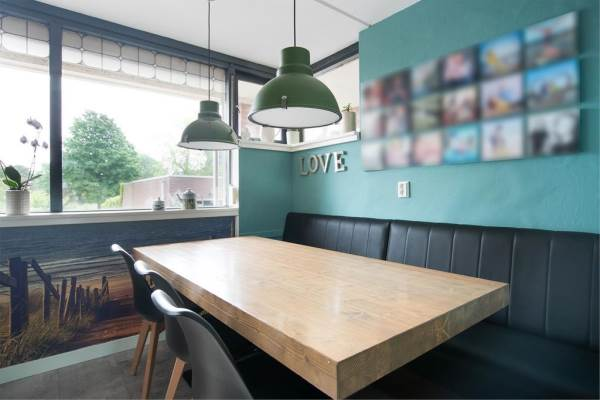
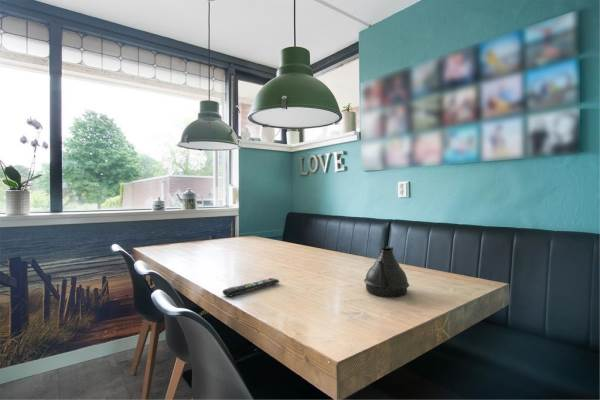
+ teapot (384, 271)
+ remote control (252, 286)
